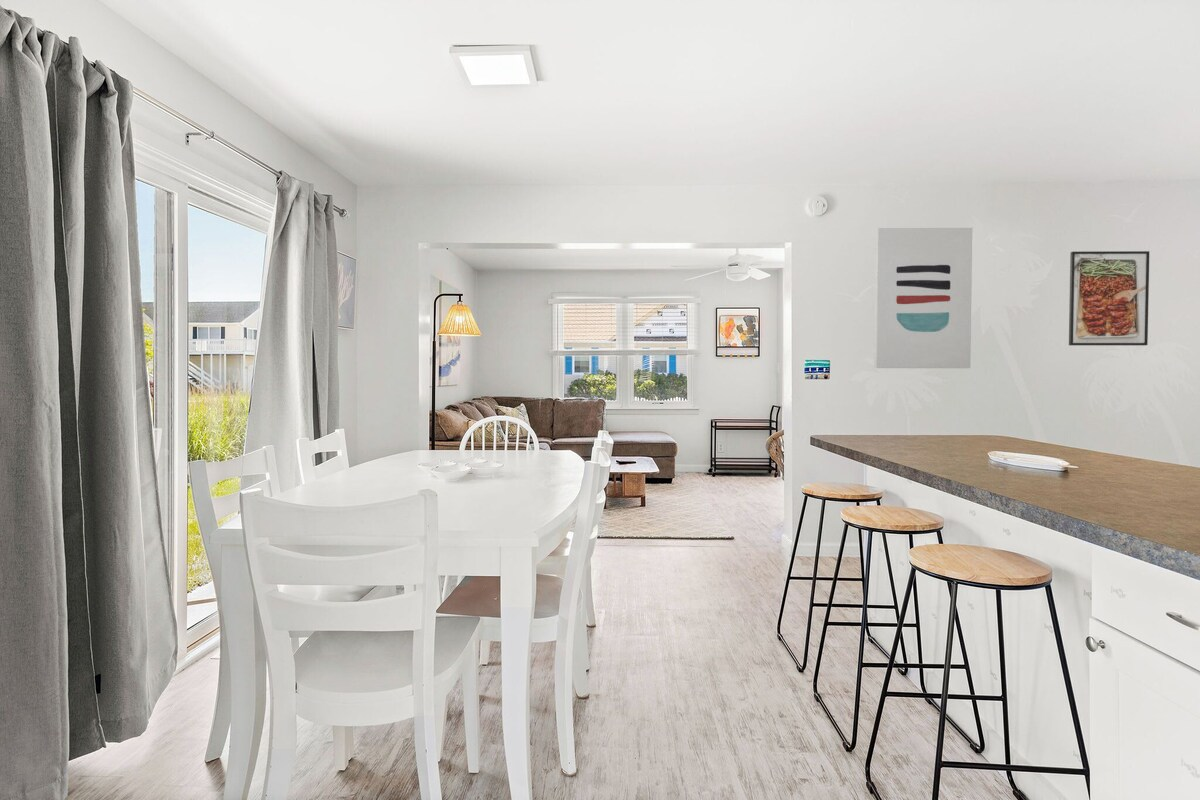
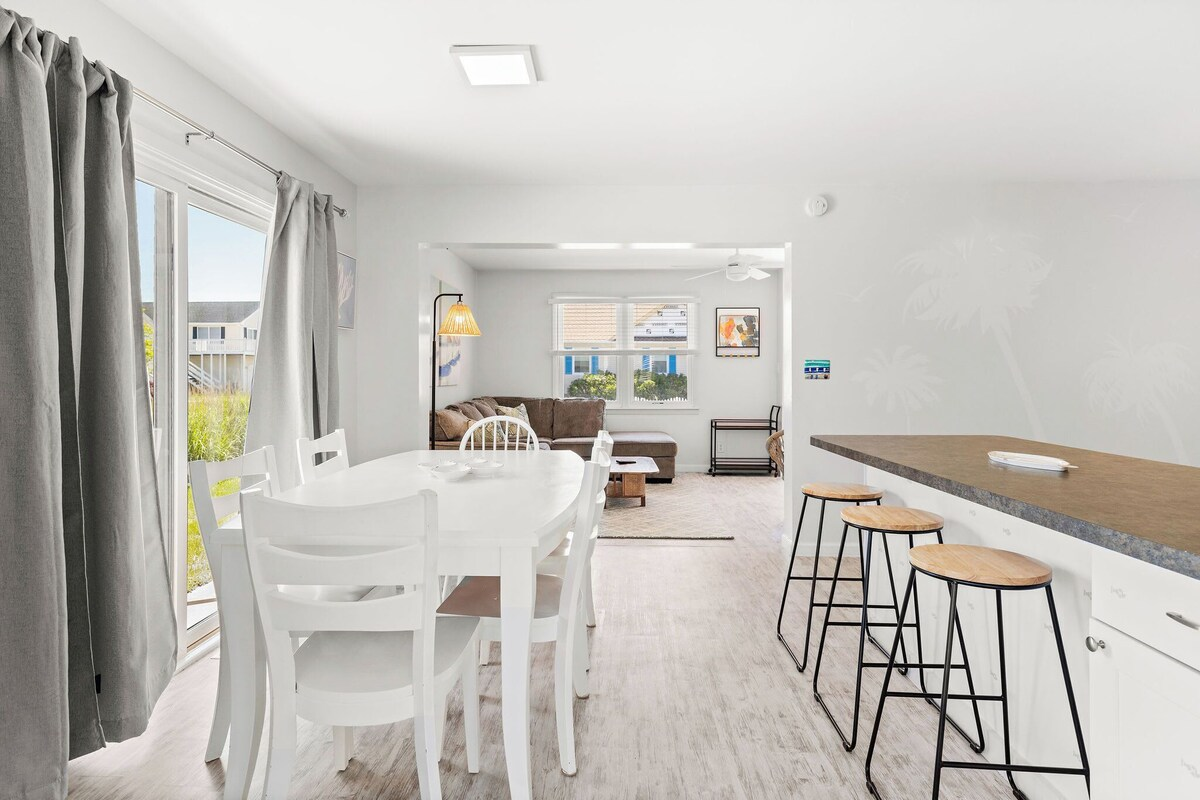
- wall art (923, 298)
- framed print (1108, 298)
